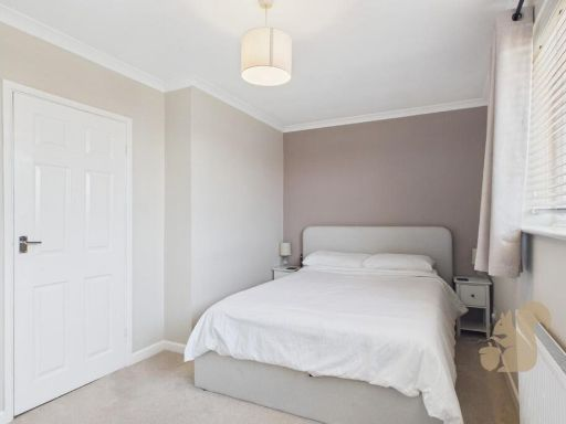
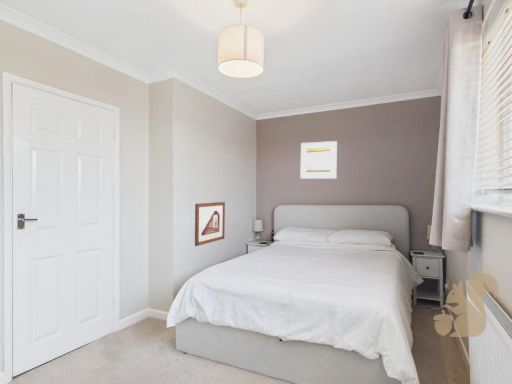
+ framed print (318, 160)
+ picture frame (210, 222)
